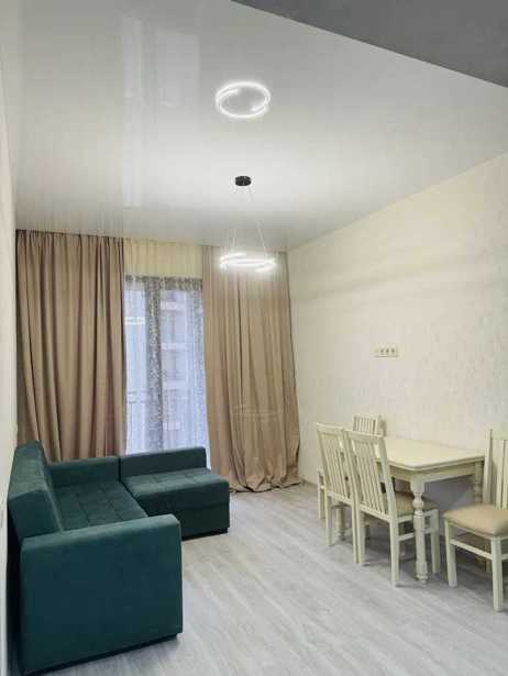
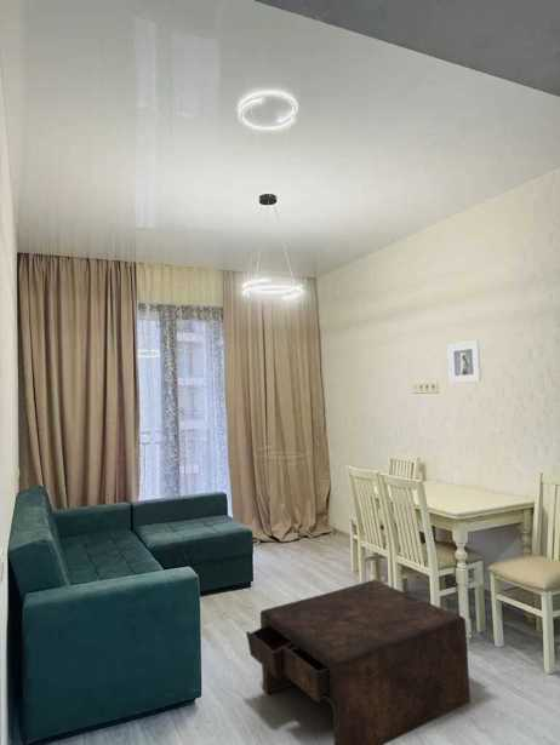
+ coffee table (365, 648)
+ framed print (463, 362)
